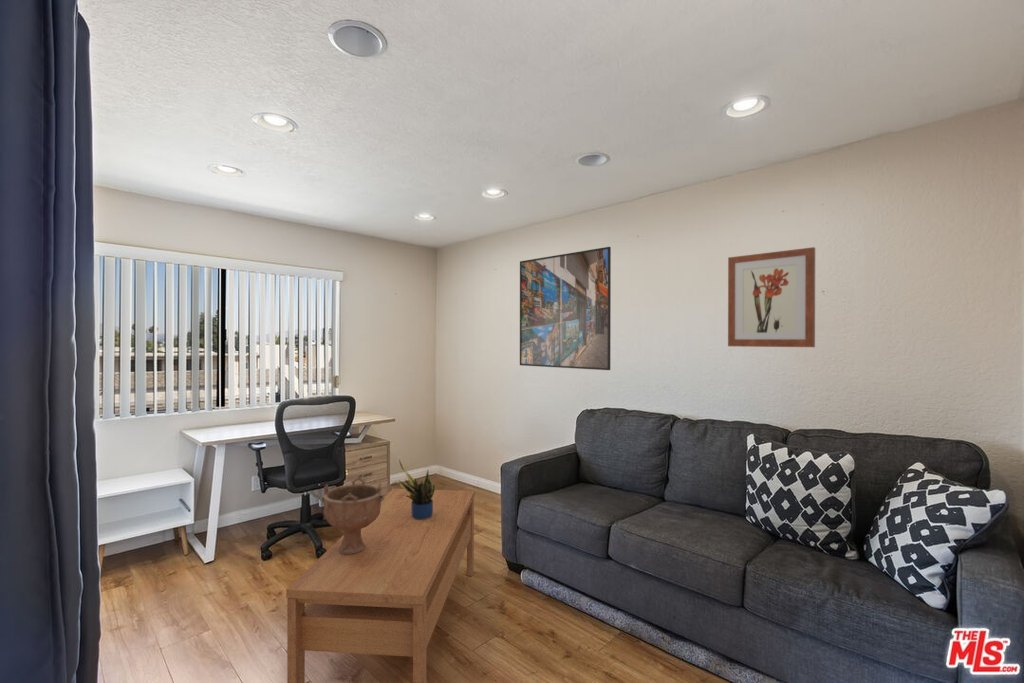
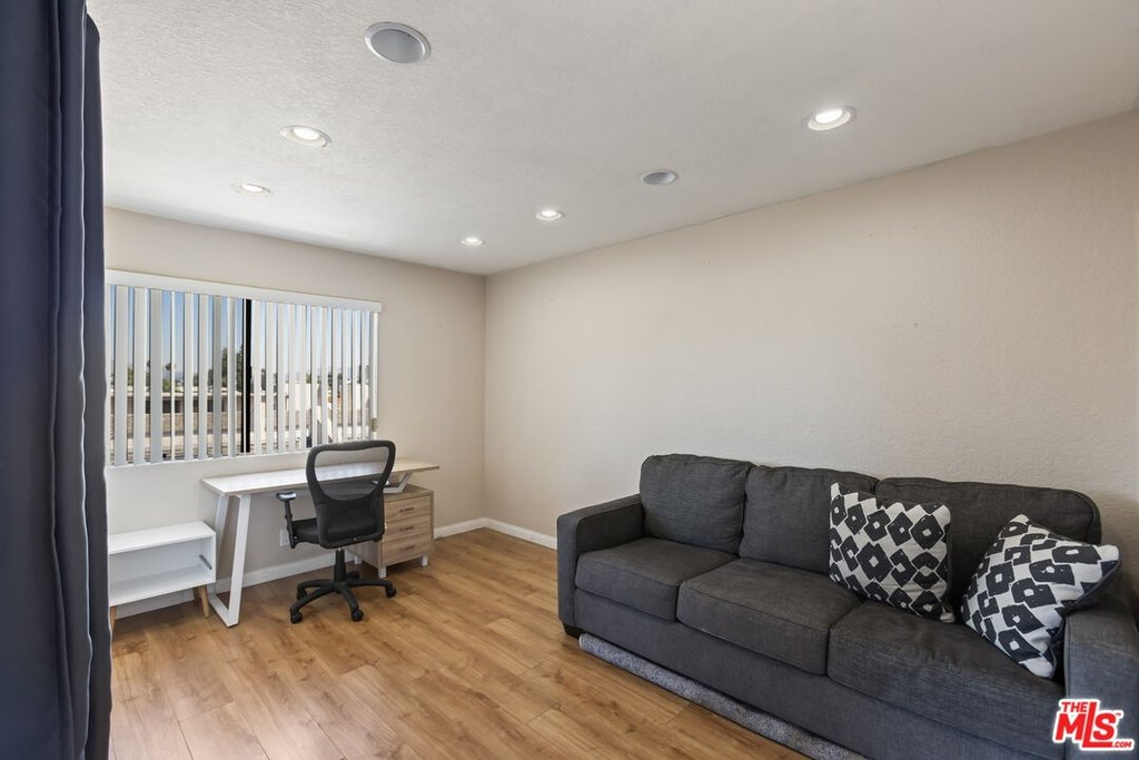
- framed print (561, 311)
- decorative bowl (352, 515)
- wall art (769, 299)
- coffee table (403, 577)
- potted plant (415, 488)
